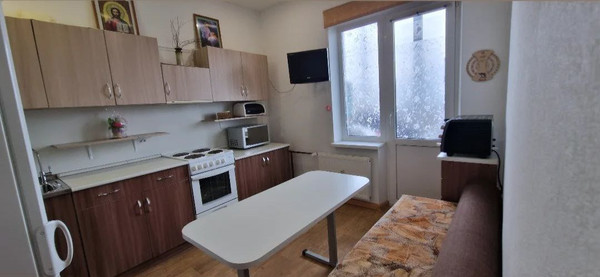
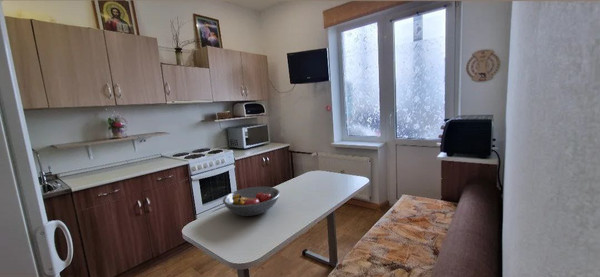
+ fruit bowl (252, 200)
